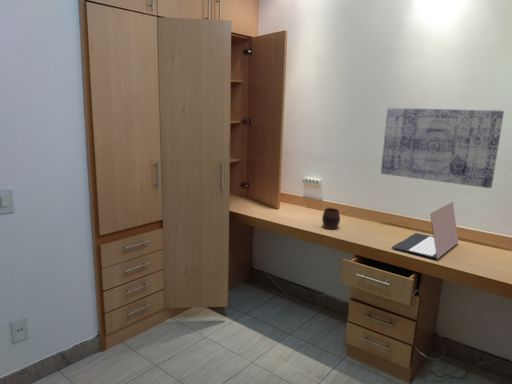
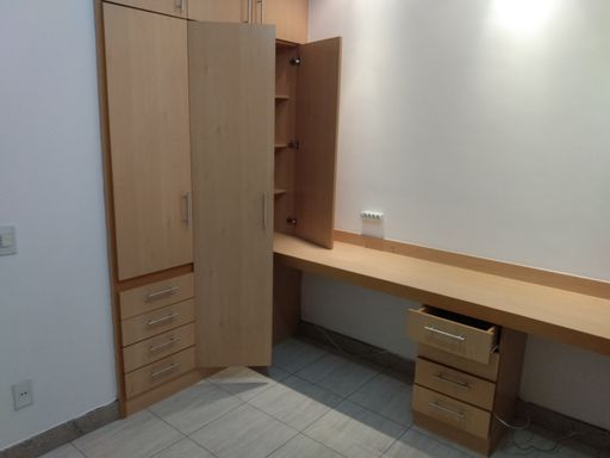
- cup (331, 218)
- wall art (436, 145)
- laptop (432, 225)
